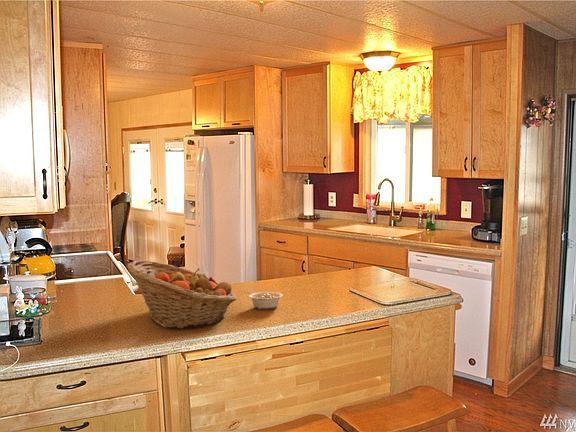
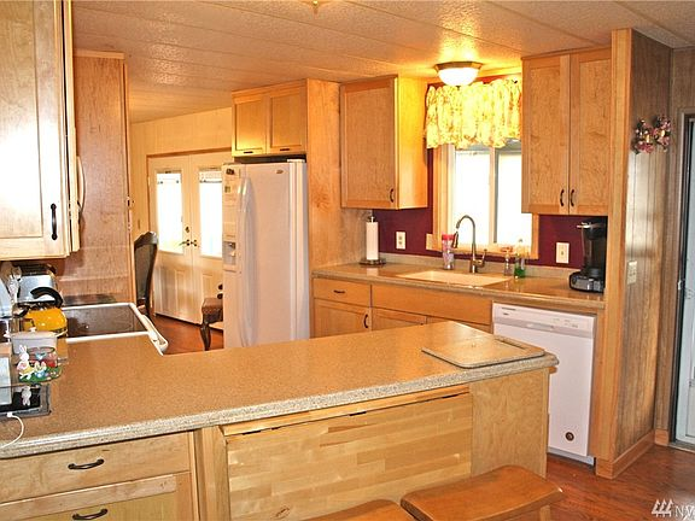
- legume (264, 299)
- fruit basket (182, 289)
